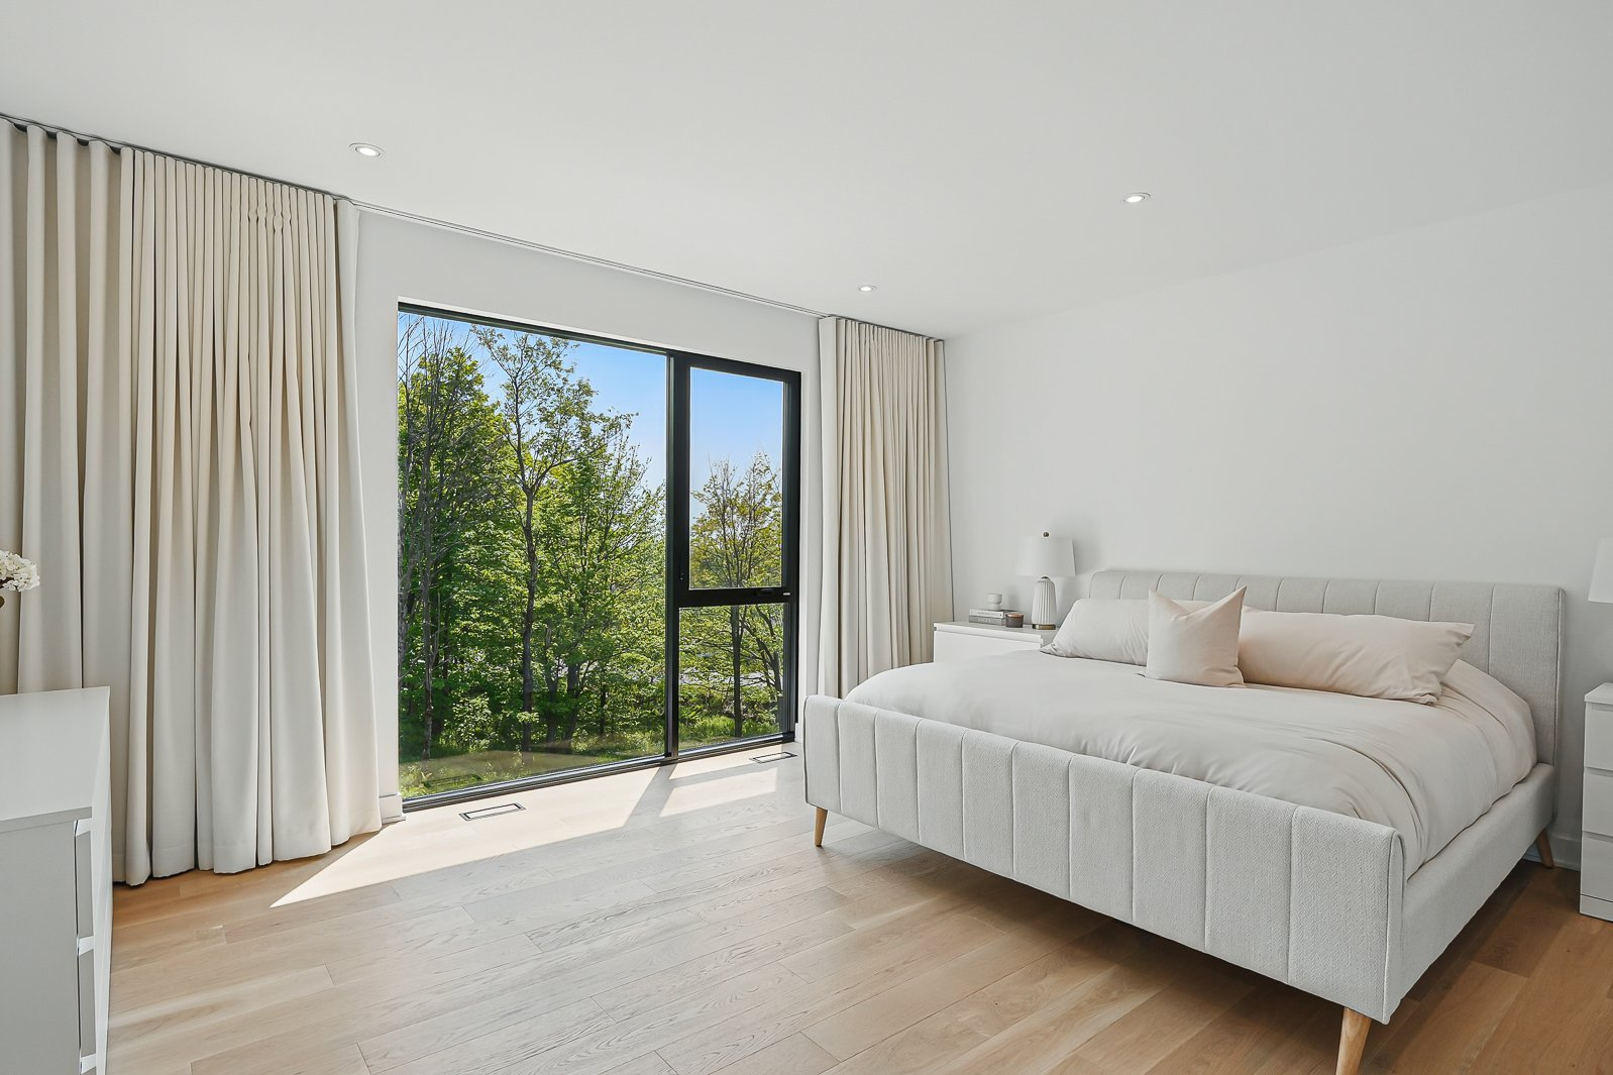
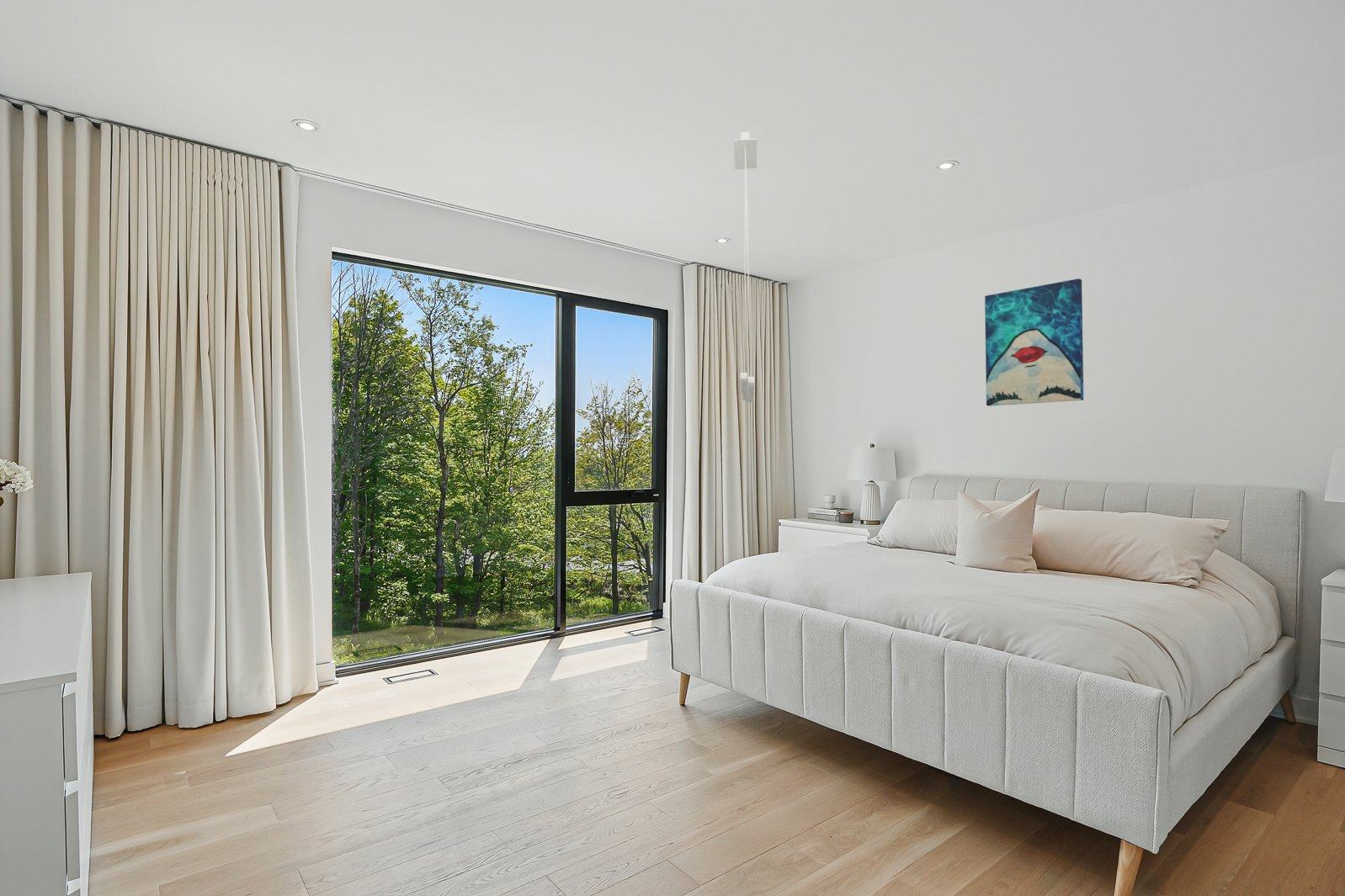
+ pendant light (745, 270)
+ wall art (1031, 345)
